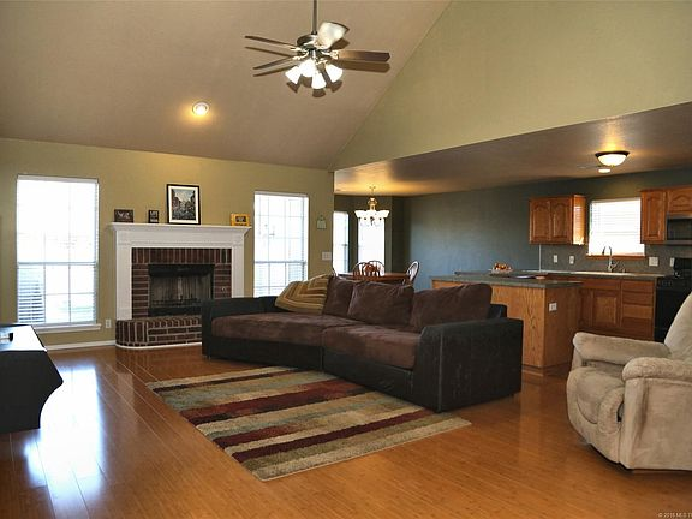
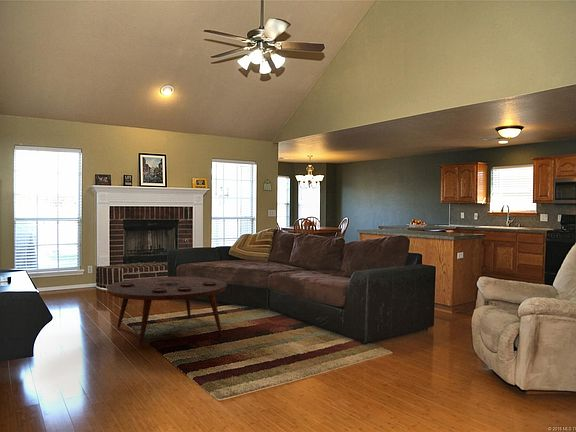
+ coffee table (168, 299)
